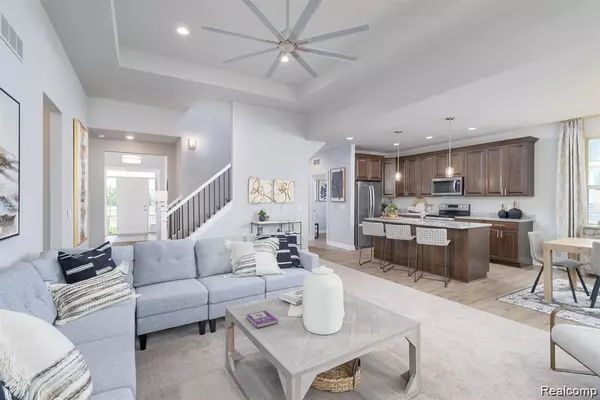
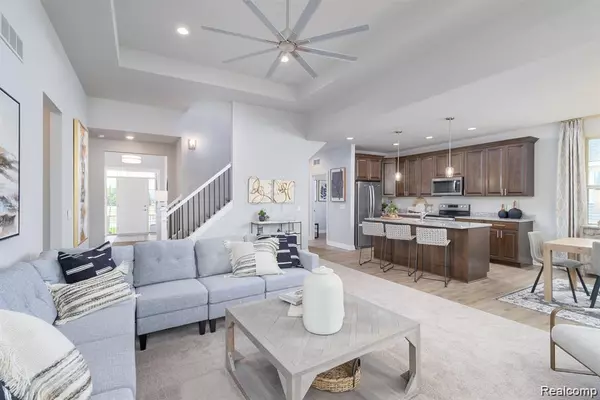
- book (261, 318)
